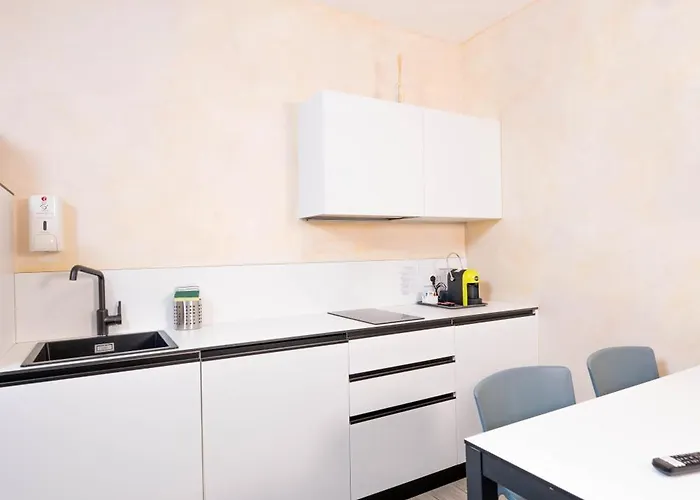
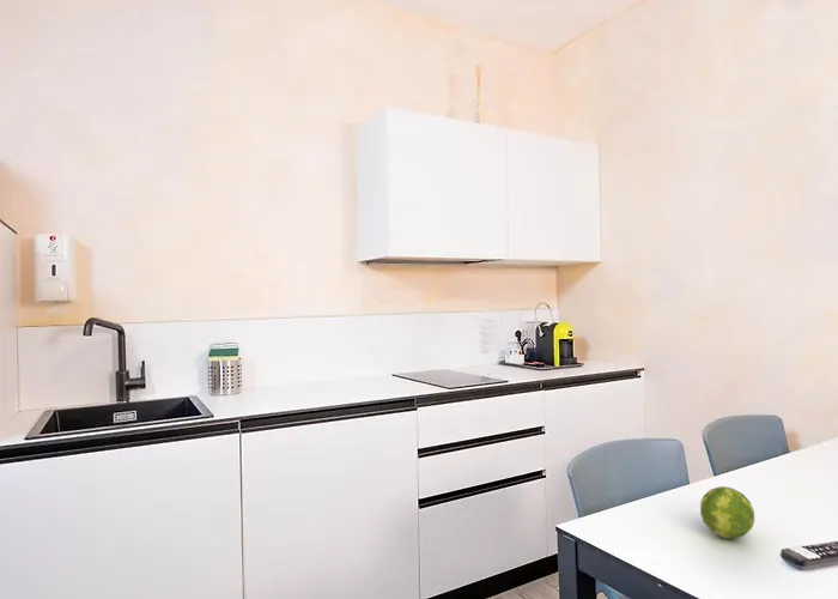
+ fruit (727, 512)
